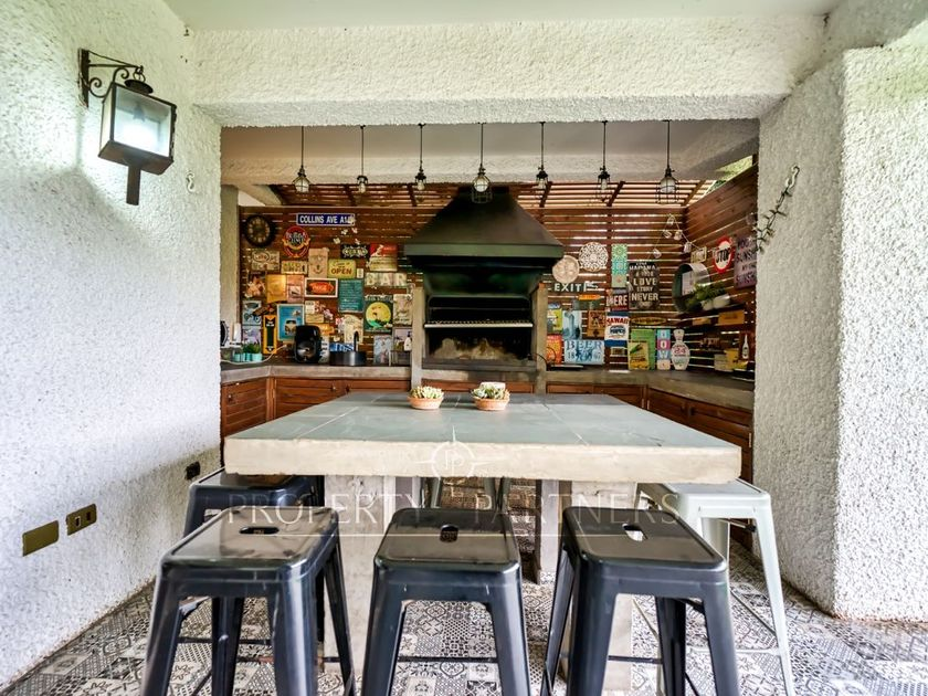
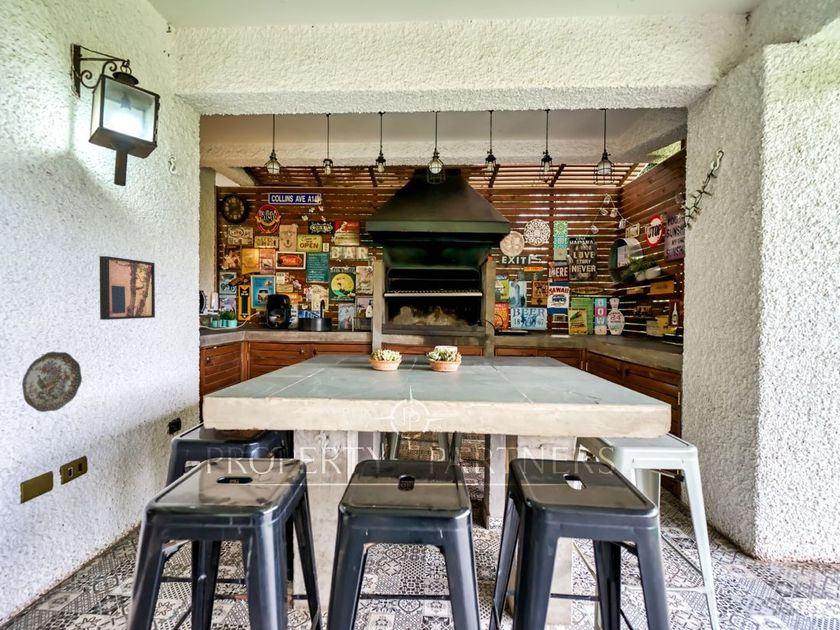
+ wall art (129, 289)
+ decorative plate (51, 381)
